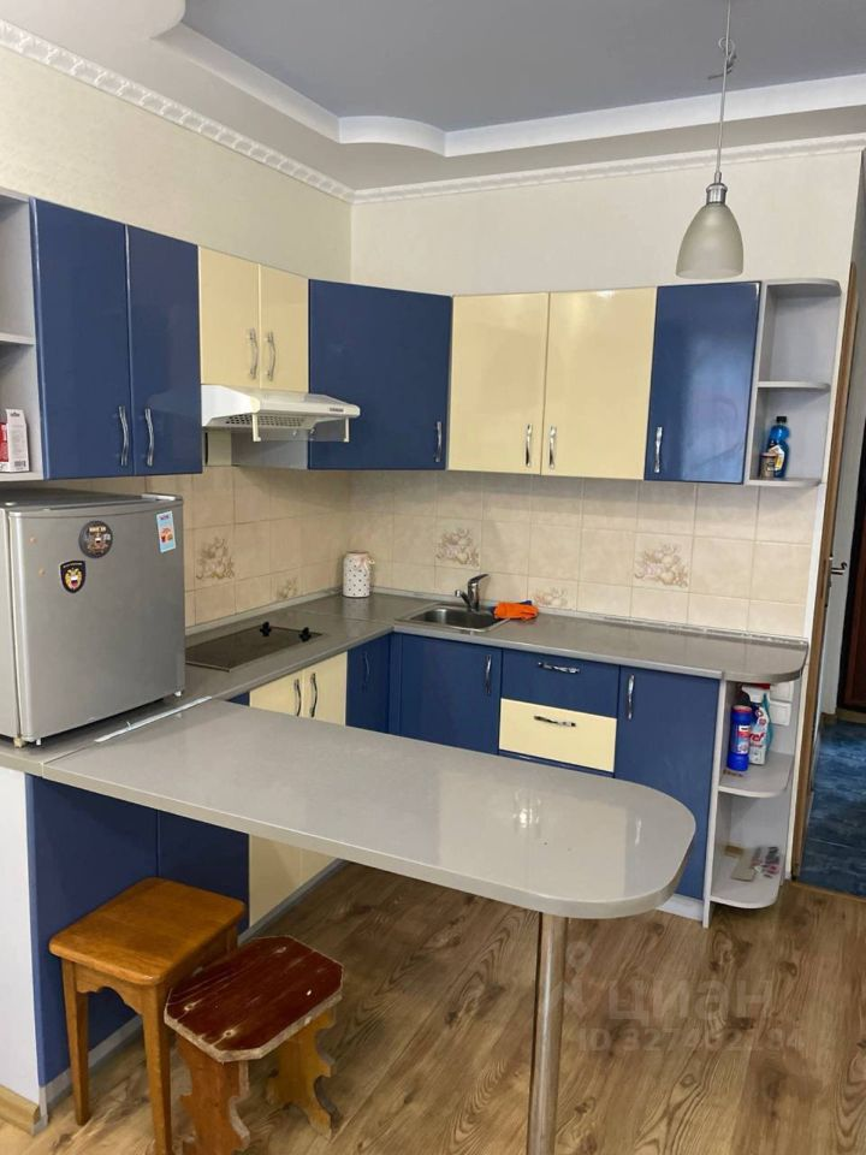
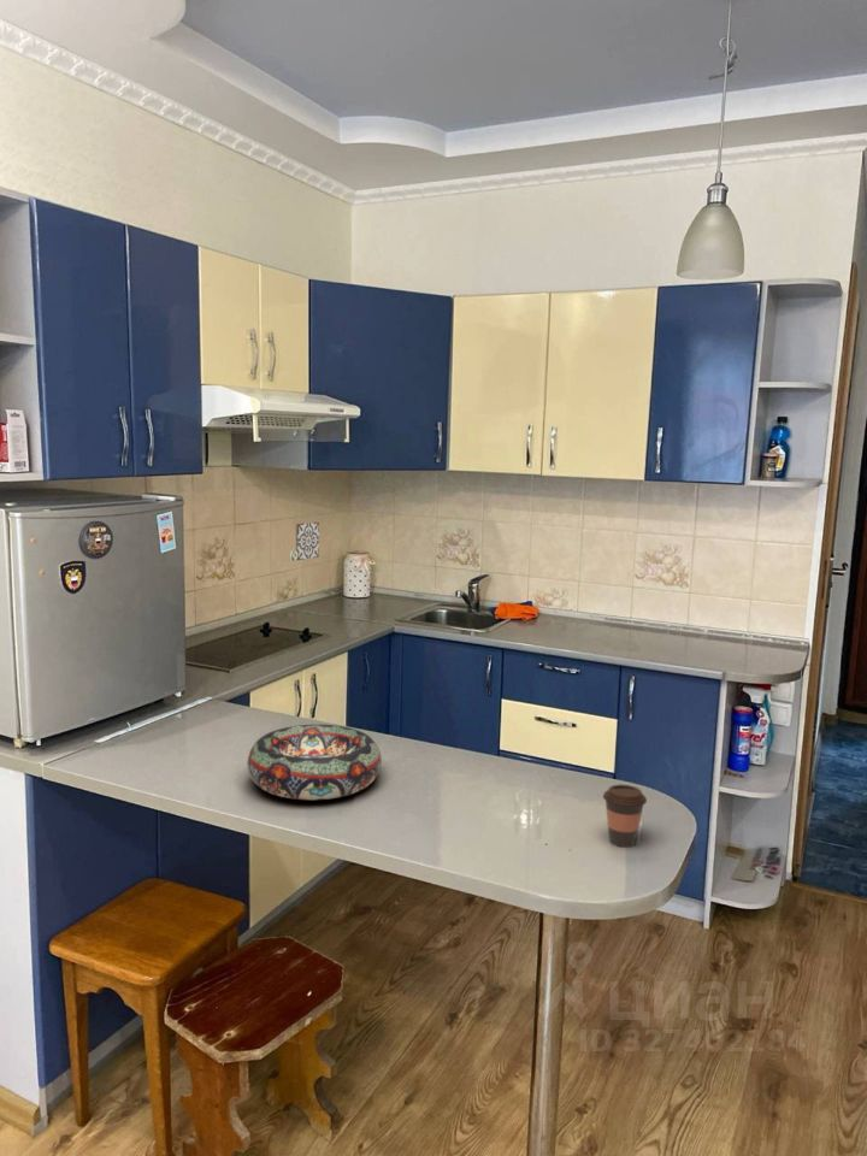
+ decorative tile (303, 541)
+ decorative bowl (314, 761)
+ coffee cup (623, 816)
